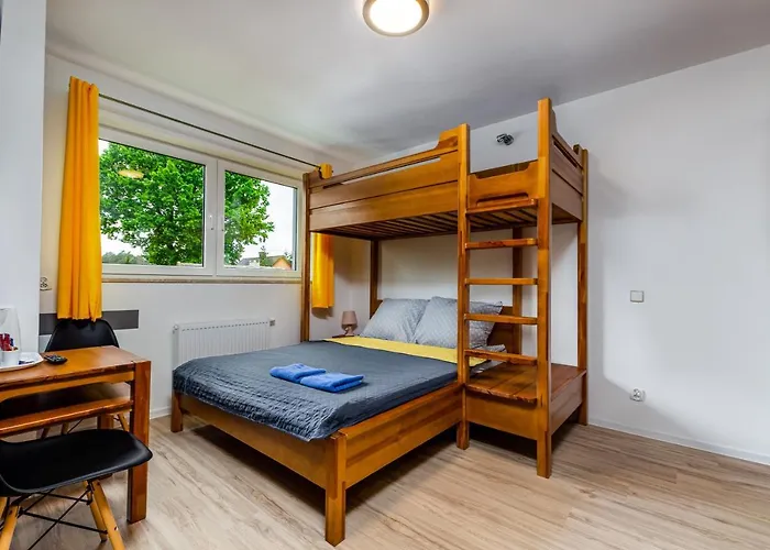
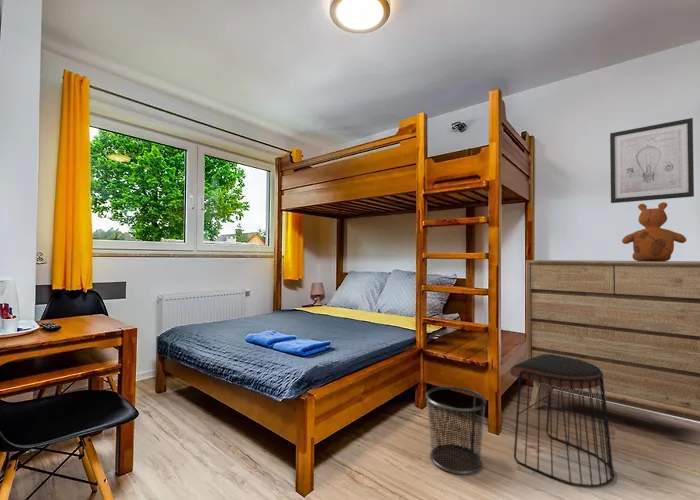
+ dresser (618, 339)
+ stool (564, 413)
+ teddy bear (652, 232)
+ waste bin (455, 428)
+ wall art (649, 163)
